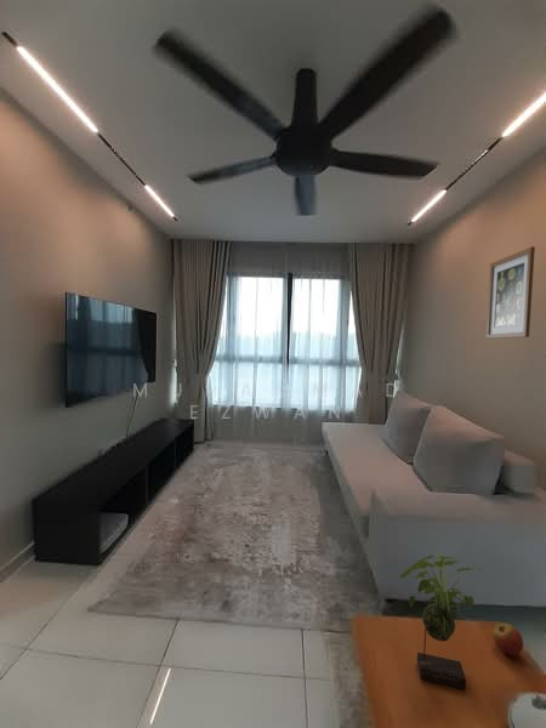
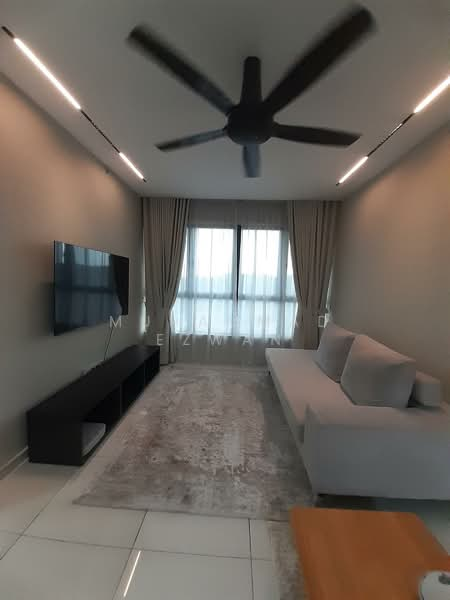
- wall art (507, 296)
- apple (507, 638)
- plant (438, 610)
